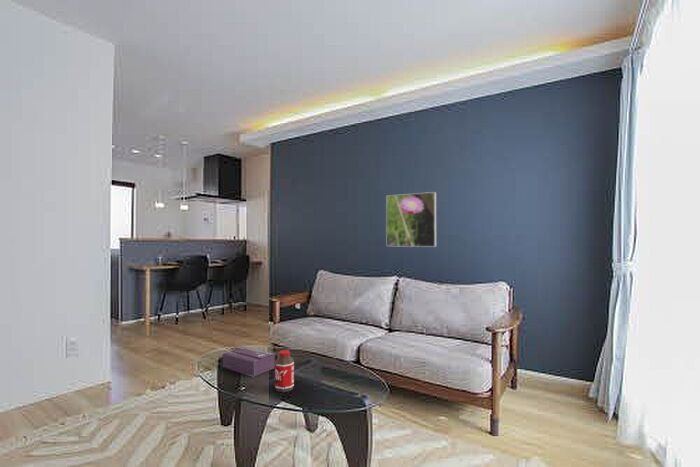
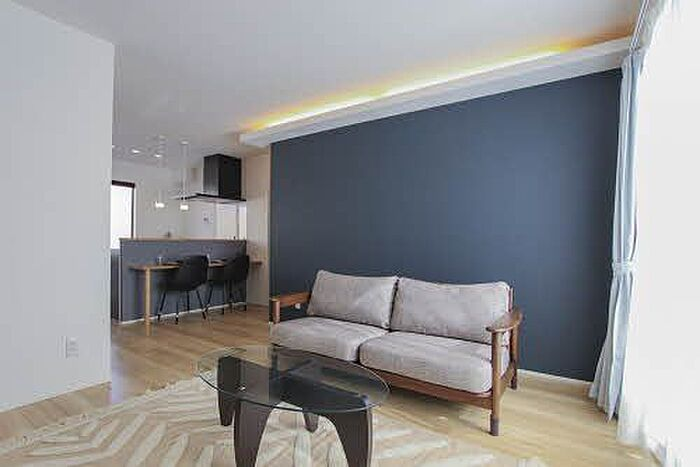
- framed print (410, 220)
- bottle (284, 370)
- tissue box (248, 360)
